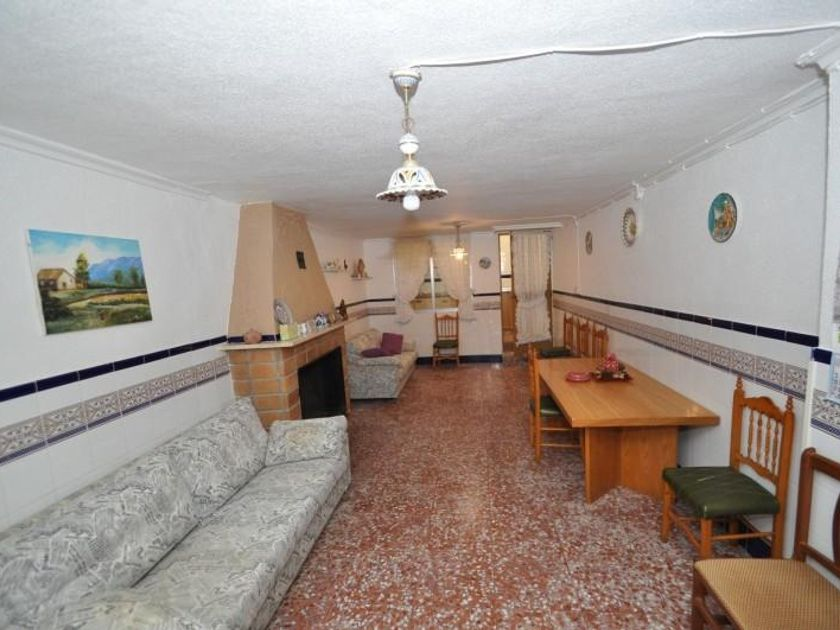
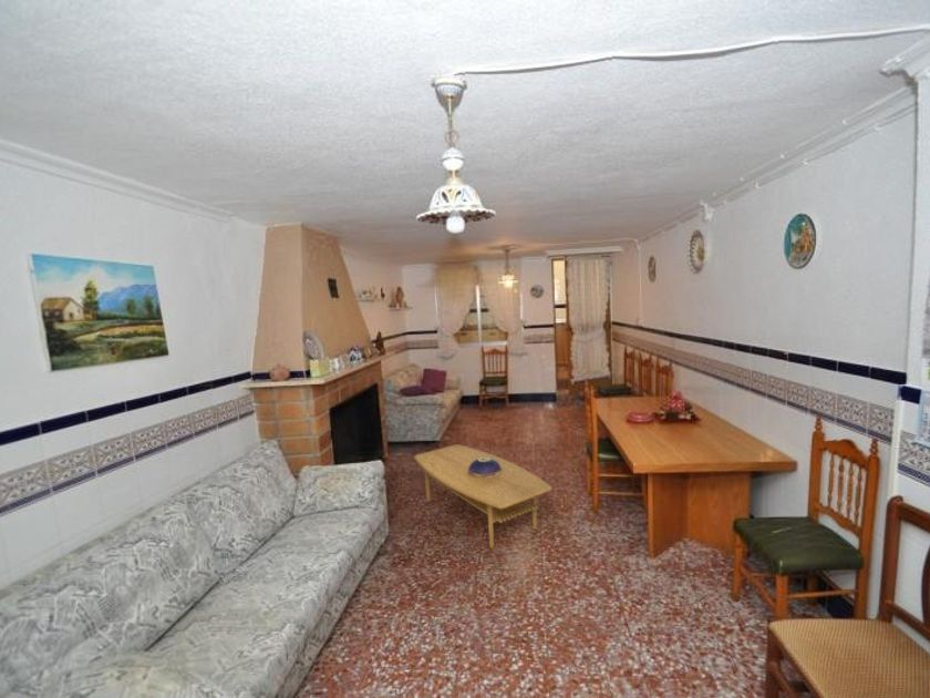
+ decorative bowl (484, 464)
+ coffee table (476, 492)
